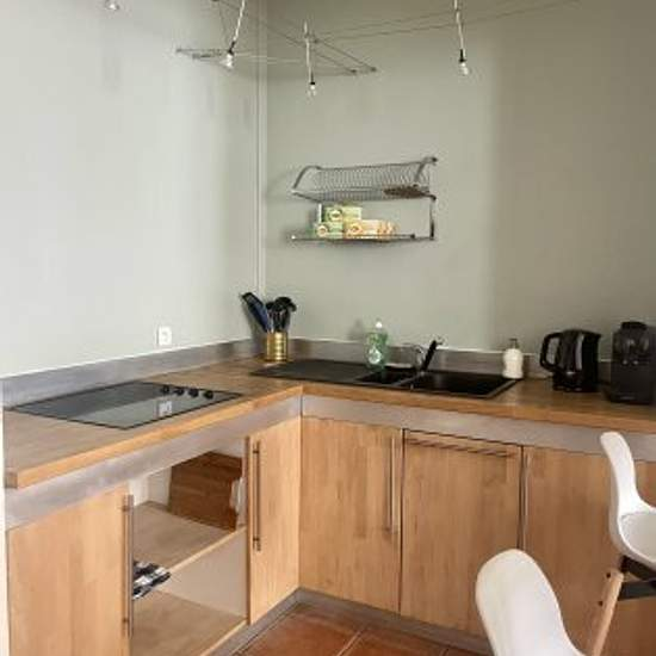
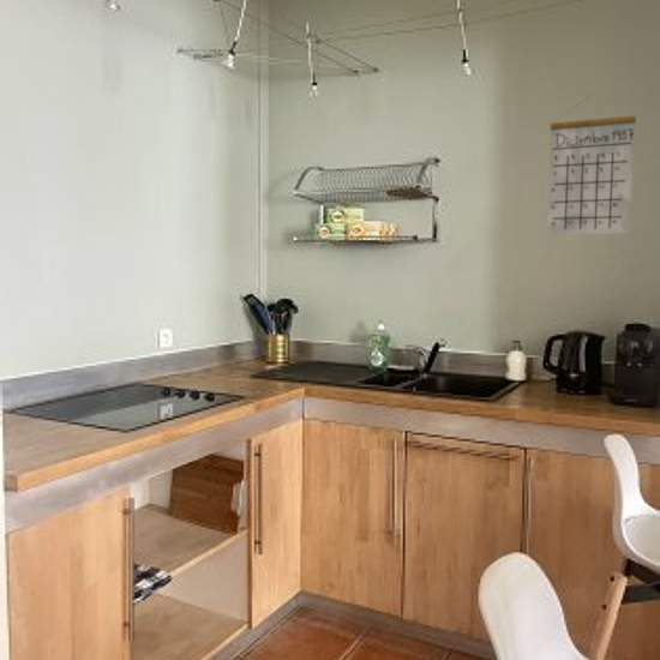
+ calendar (590, 163)
